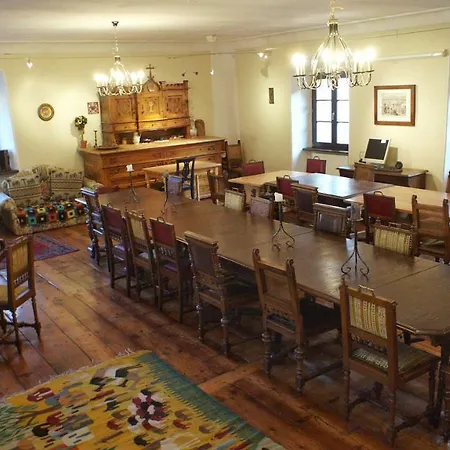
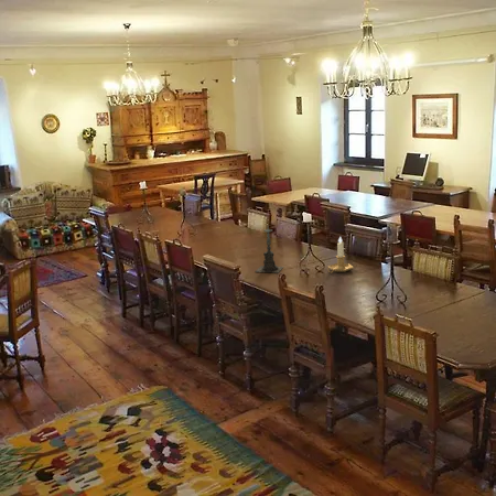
+ candlestick (338, 254)
+ candle holder (268, 246)
